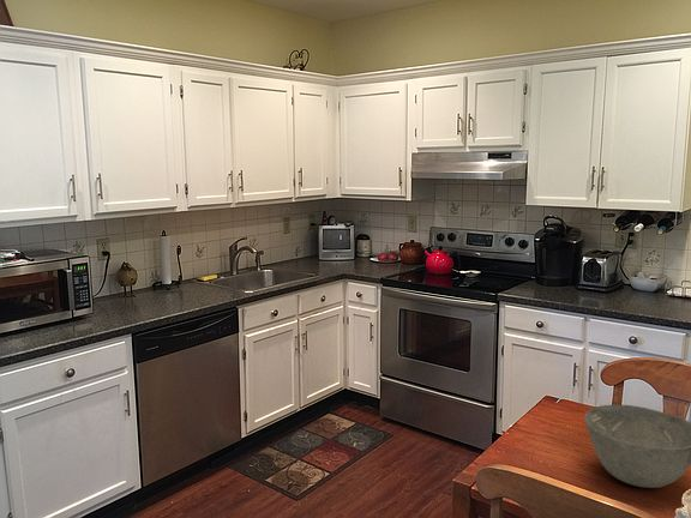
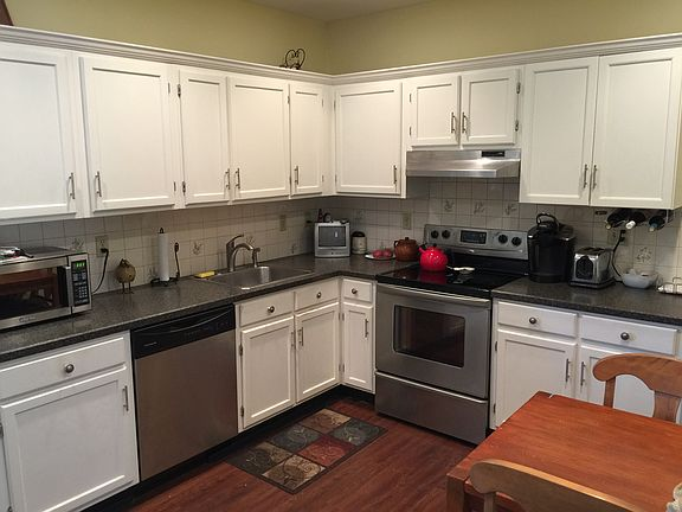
- bowl (639, 451)
